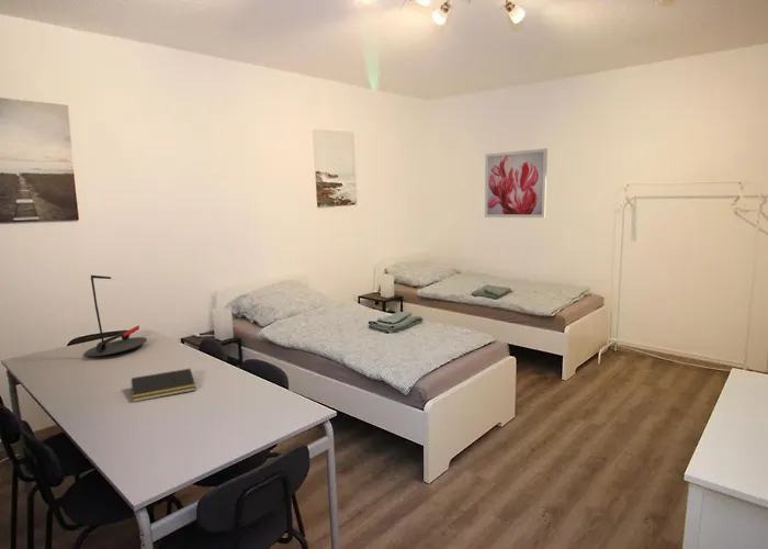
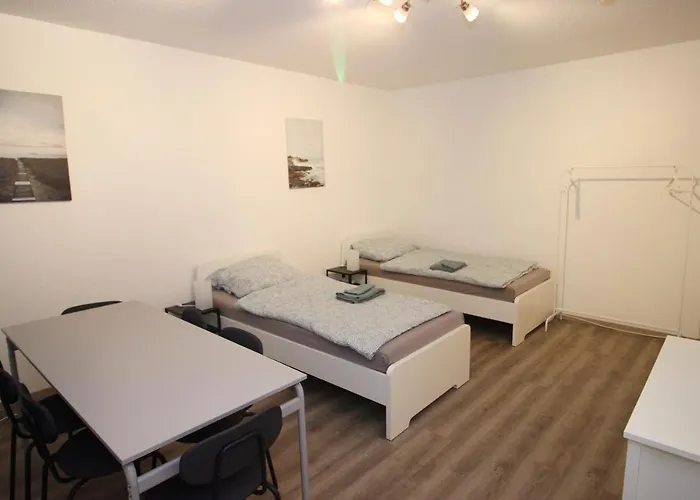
- desk lamp (99, 316)
- wall art (513, 184)
- notepad (162, 383)
